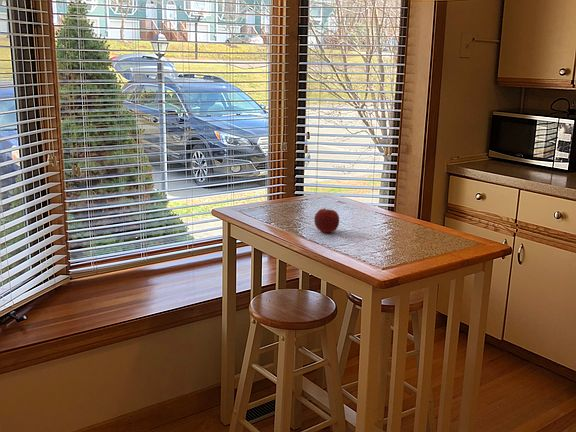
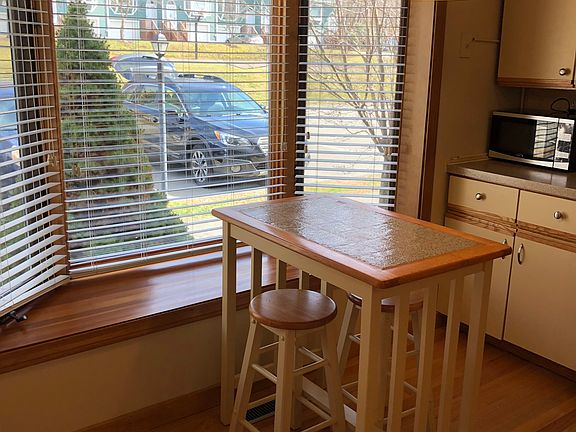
- fruit (326, 219)
